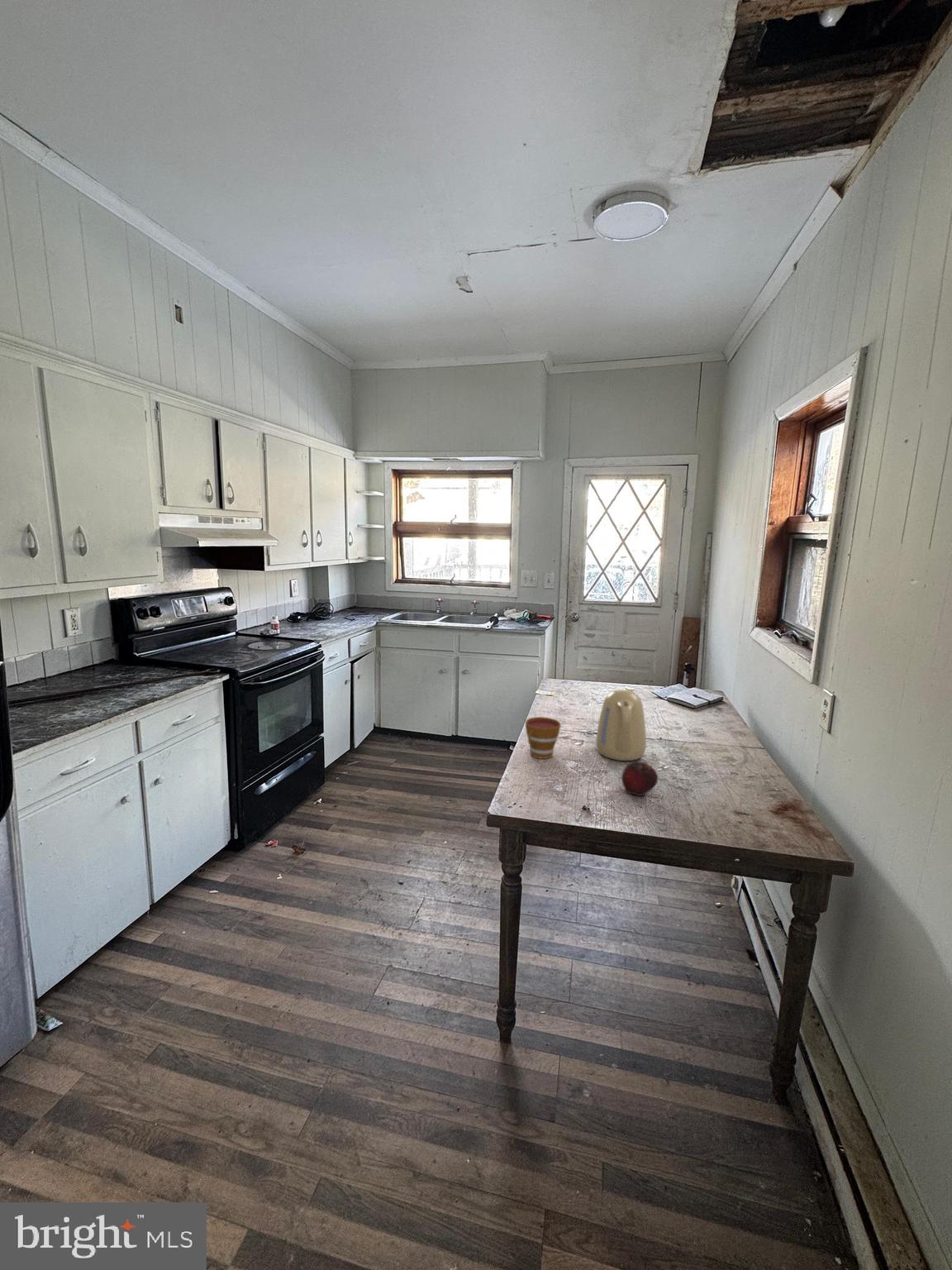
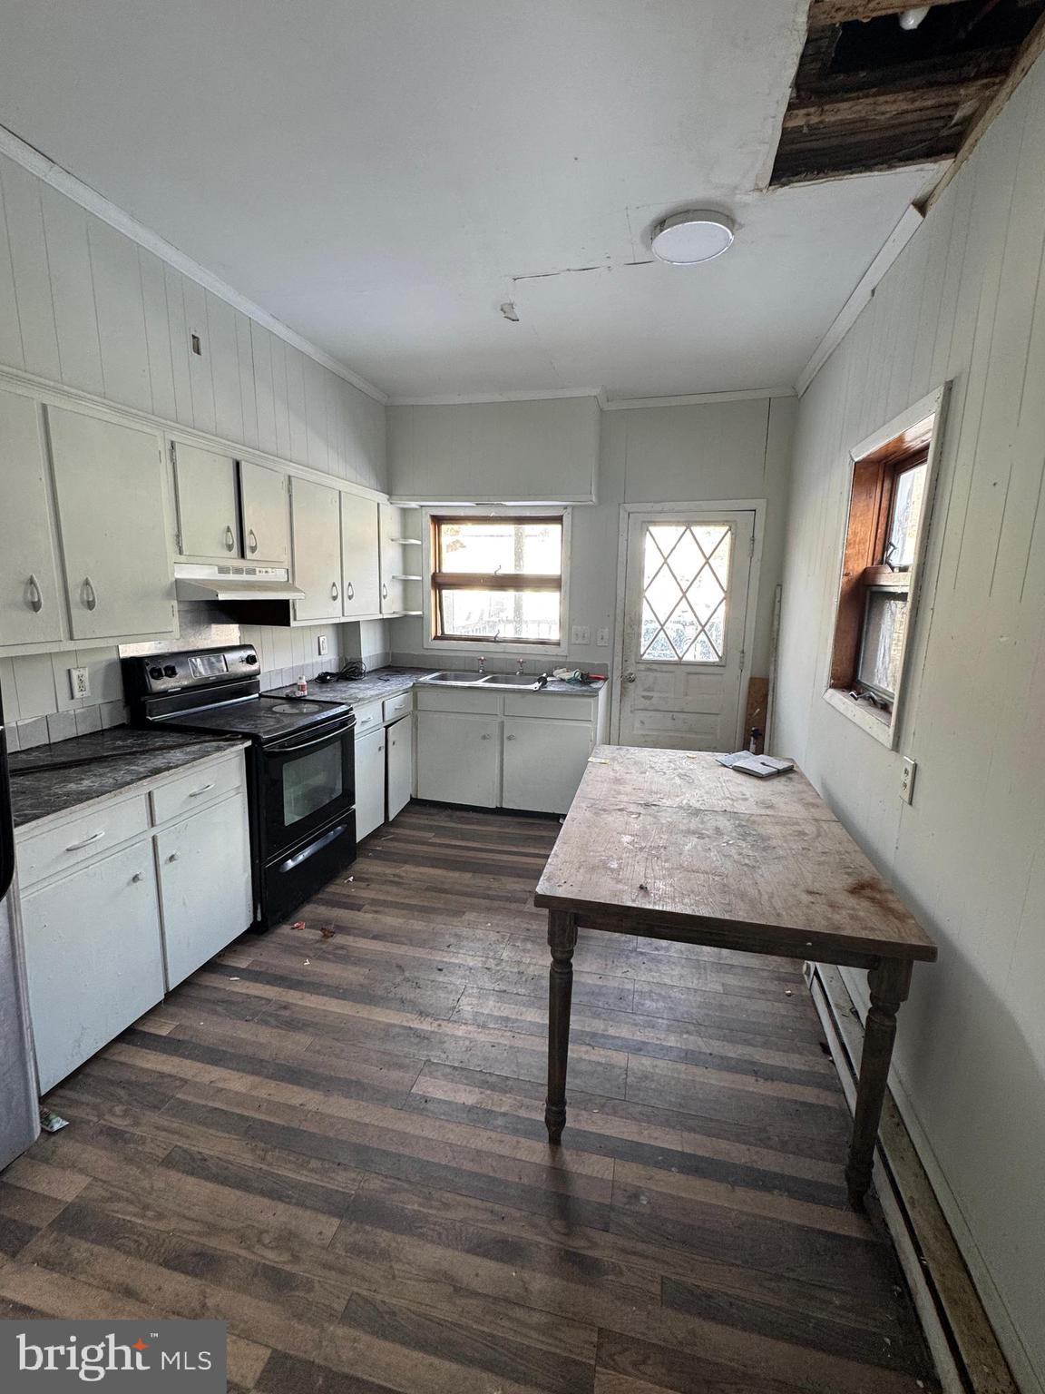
- fruit (639, 778)
- cup (540, 739)
- kettle (622, 723)
